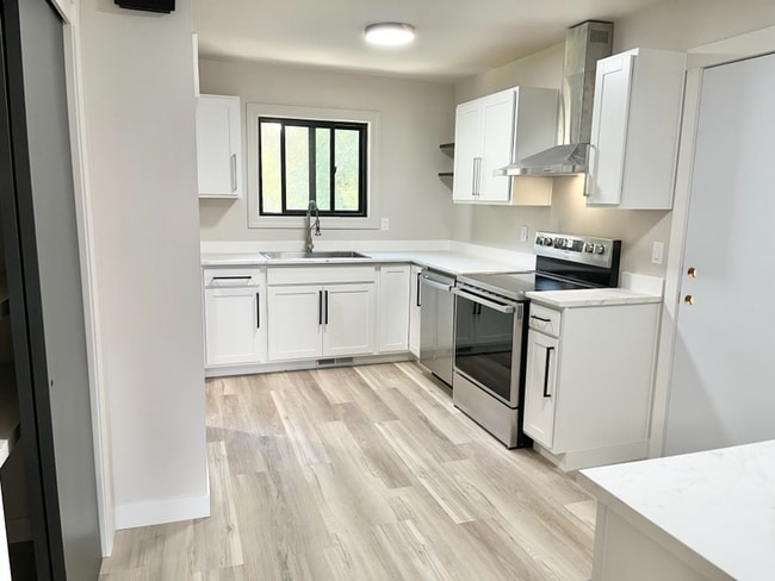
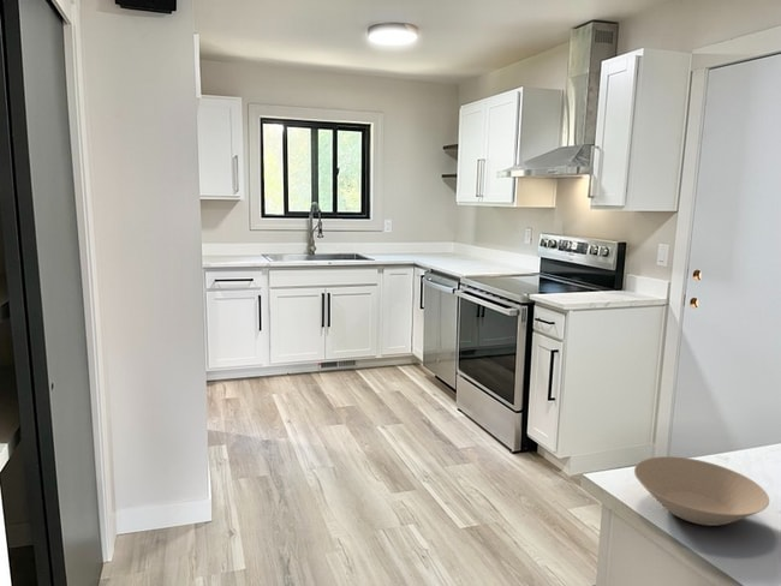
+ bowl (696, 497)
